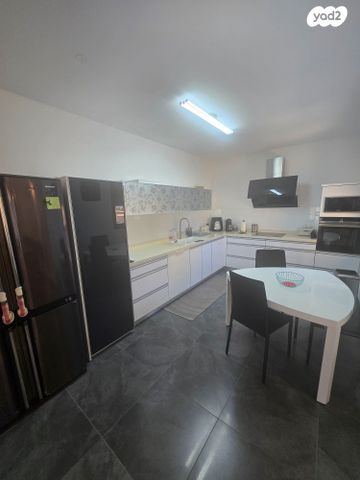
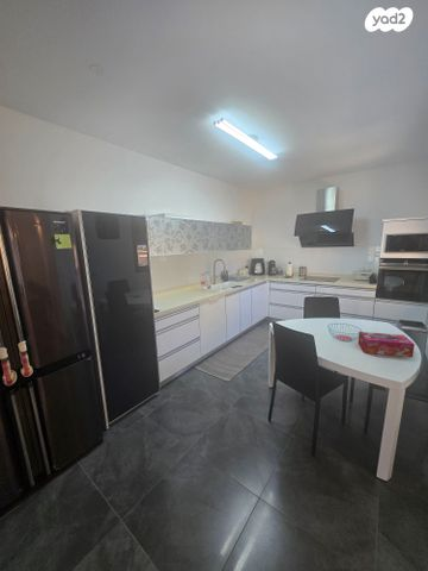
+ tissue box (384, 343)
